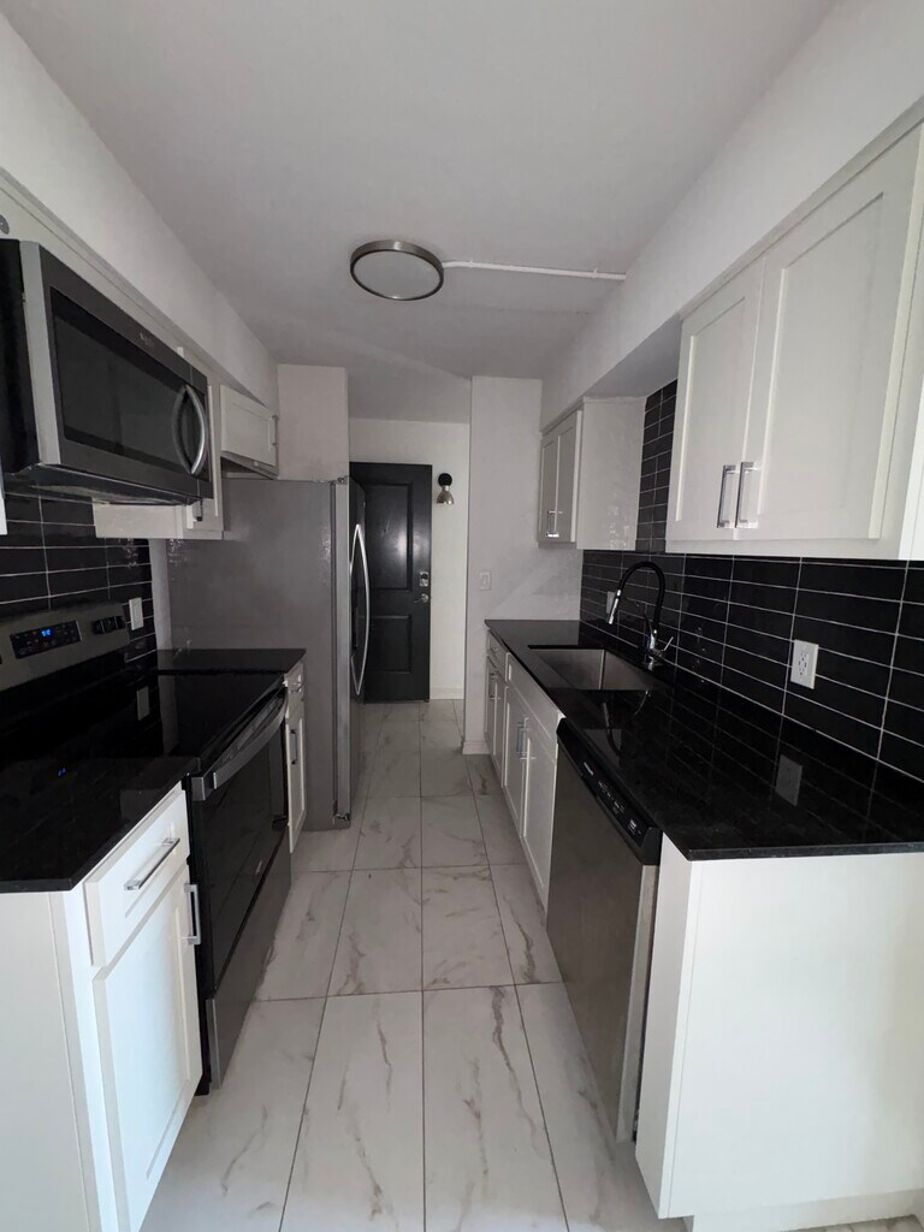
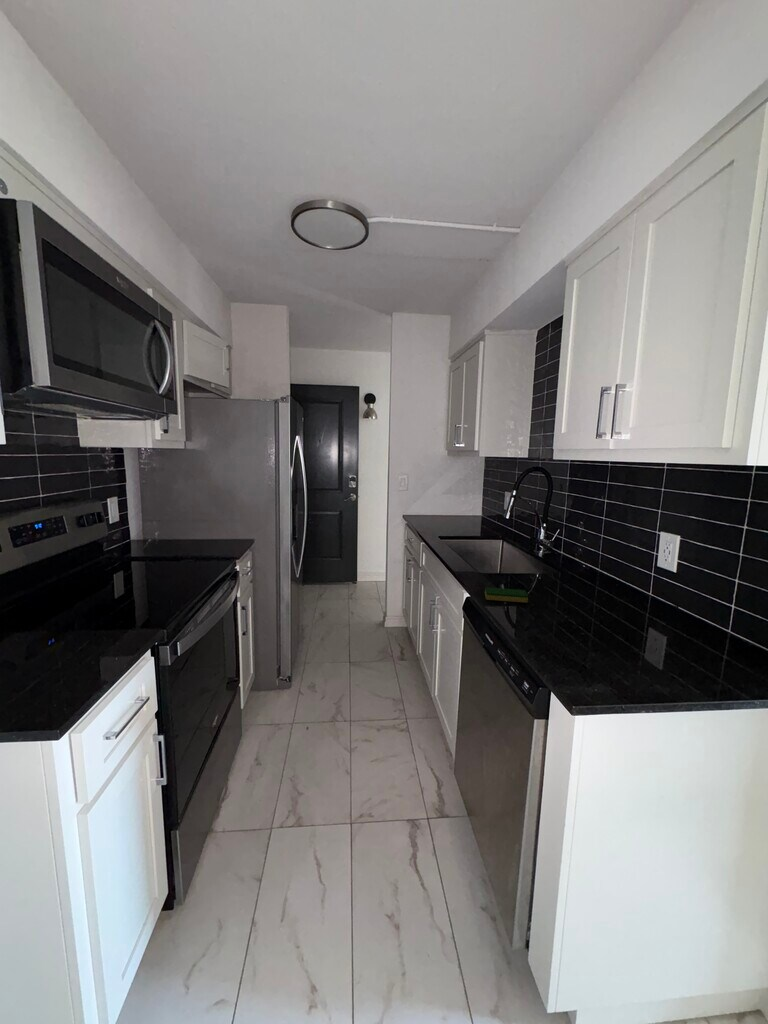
+ dish sponge (505, 594)
